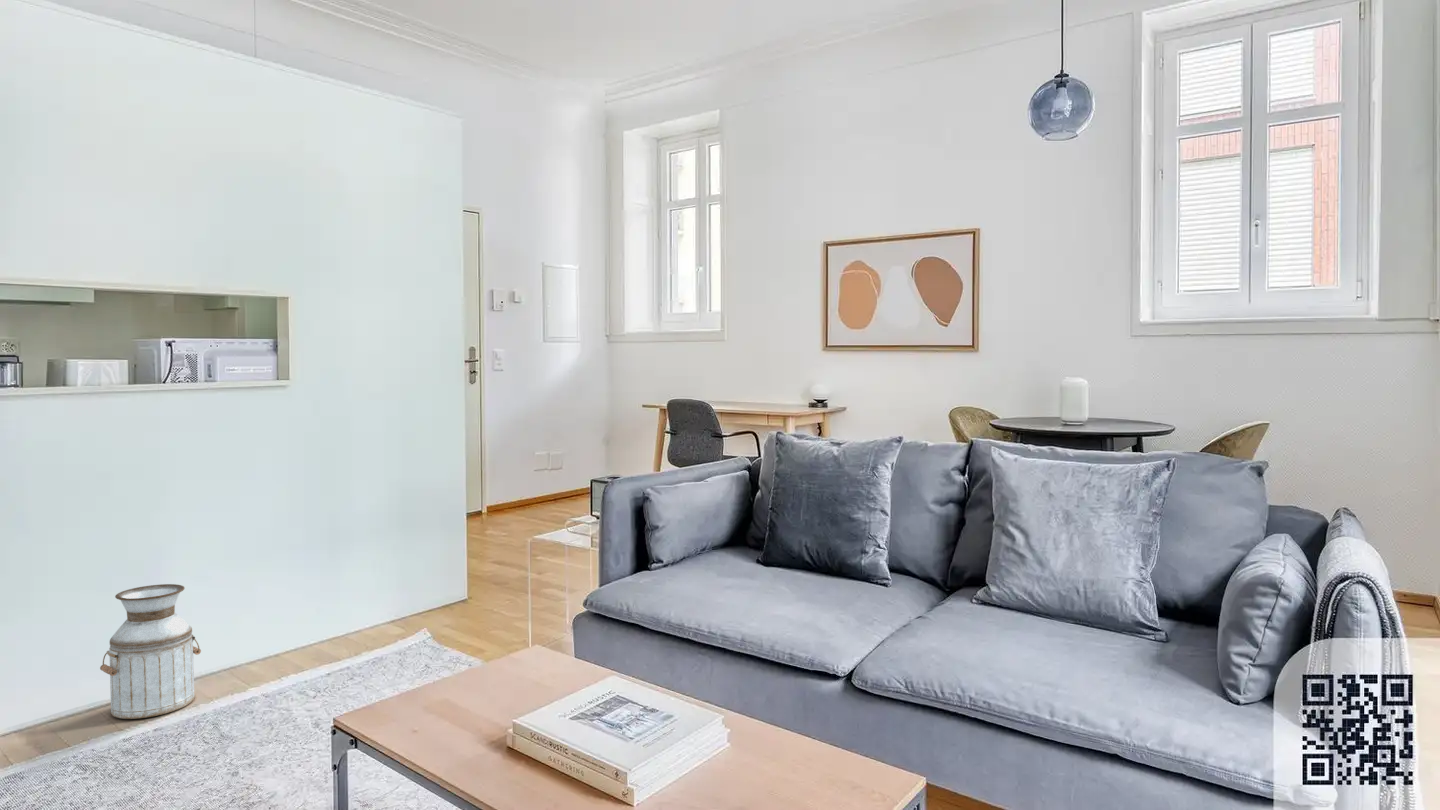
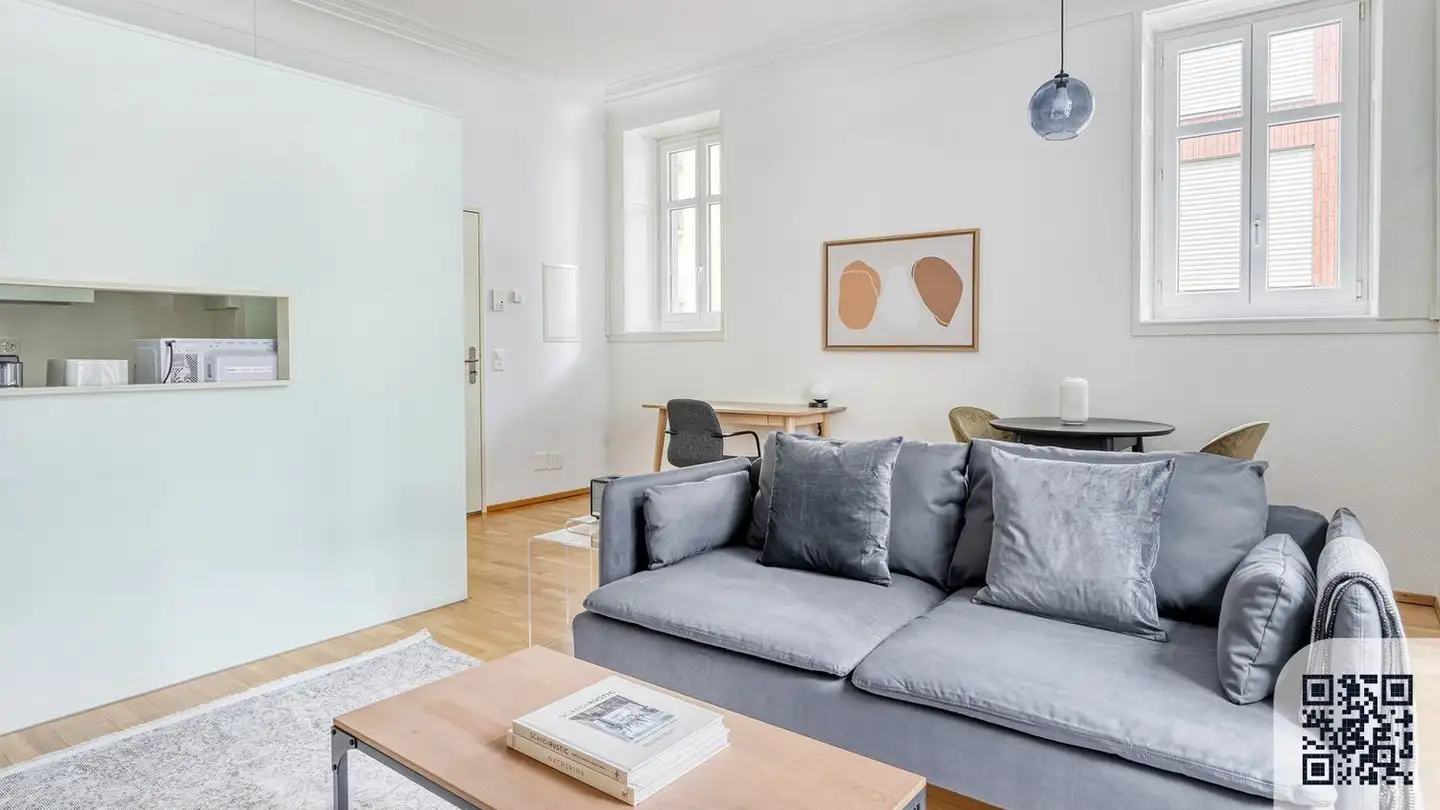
- planter (152, 648)
